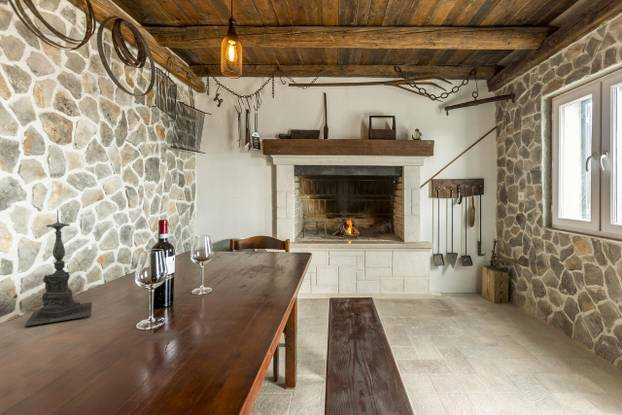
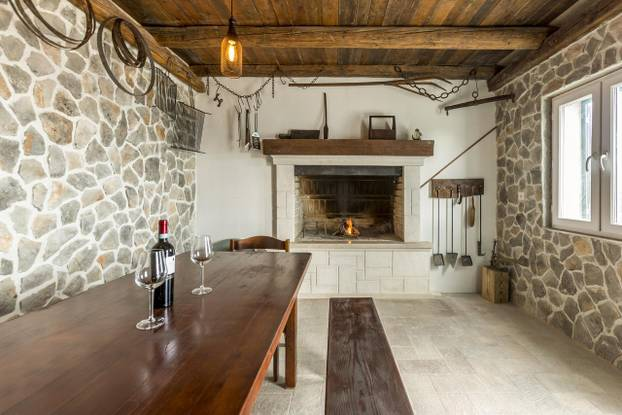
- candle holder (60, 261)
